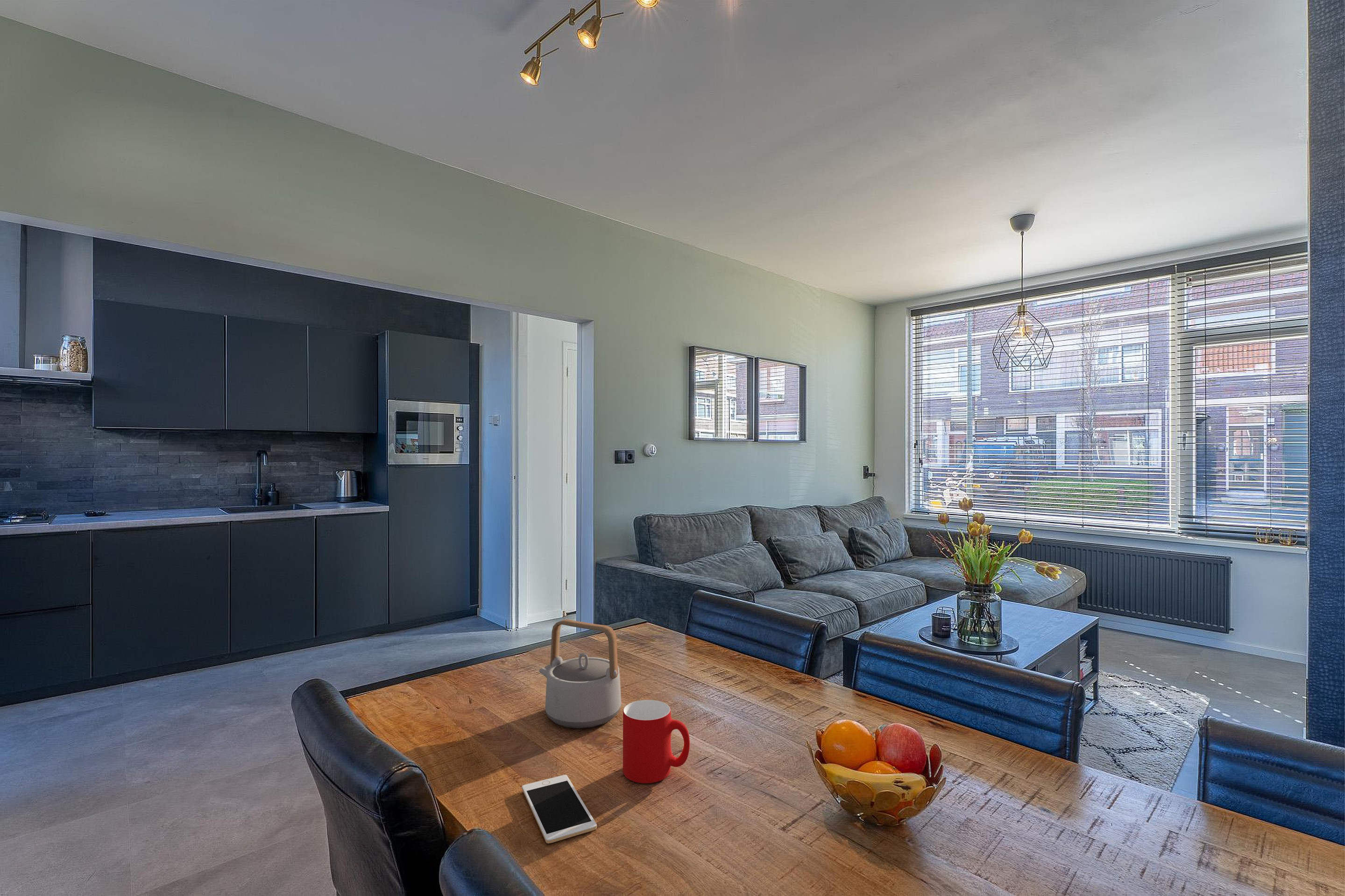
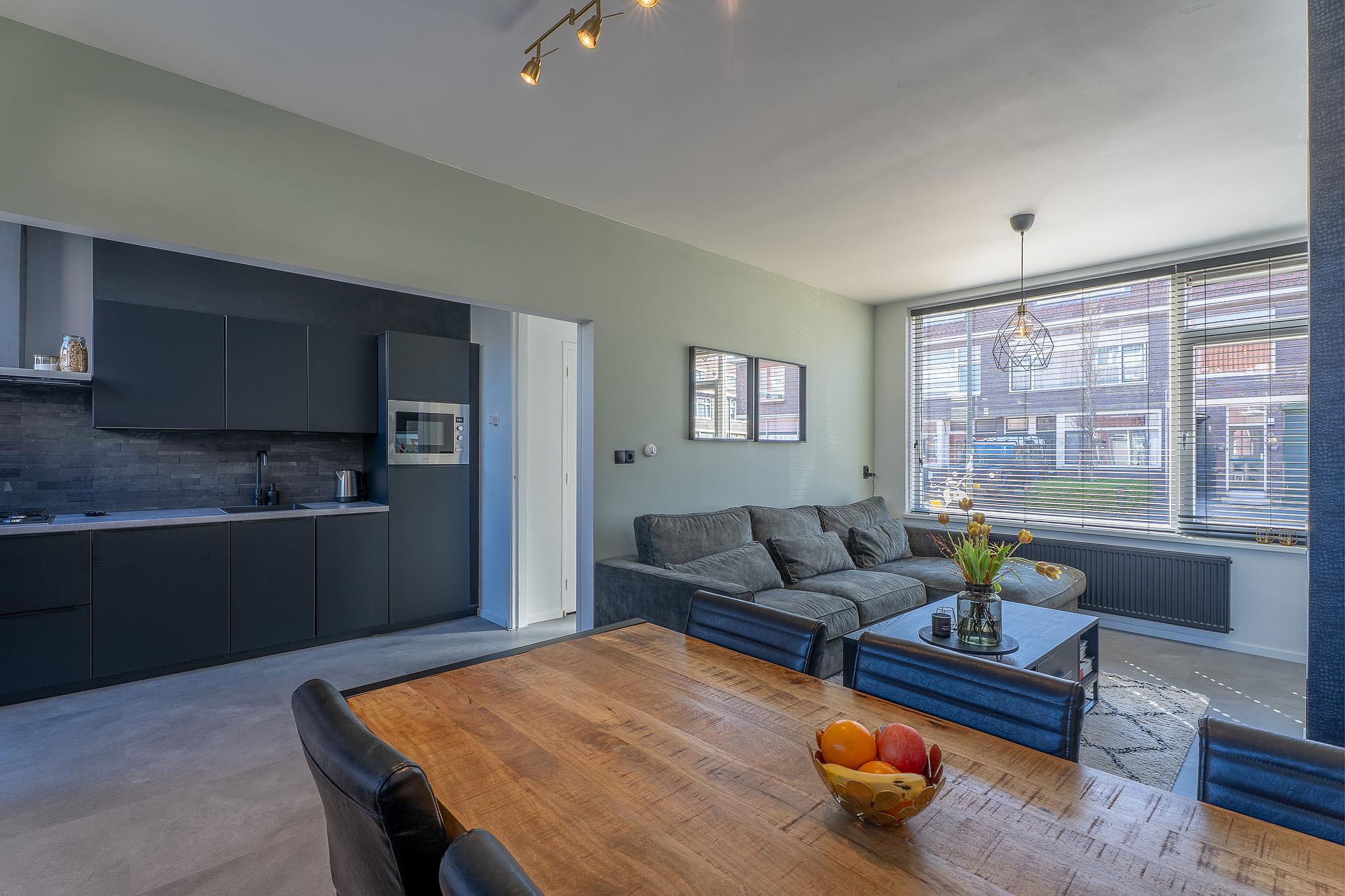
- cup (656, 741)
- cell phone (557, 806)
- teapot (577, 667)
